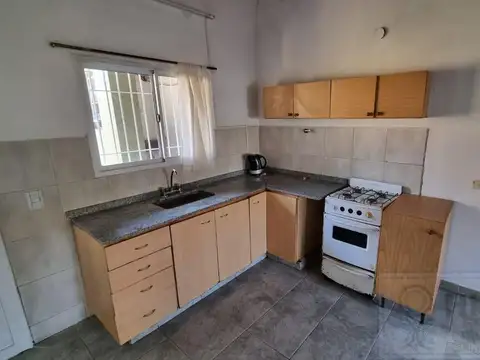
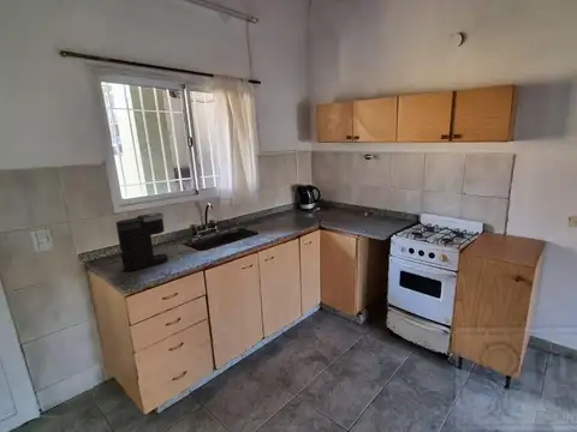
+ coffee maker (143, 240)
